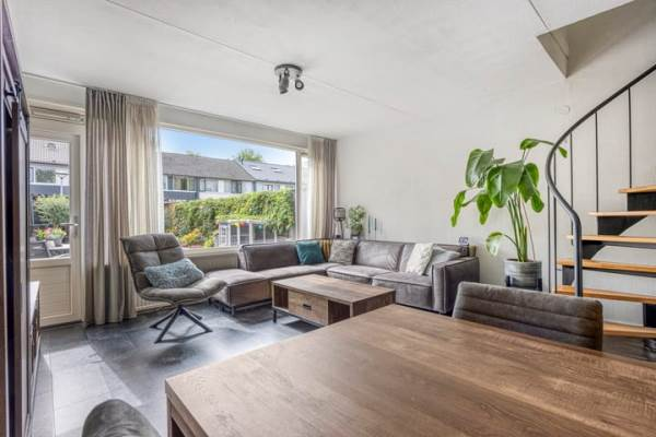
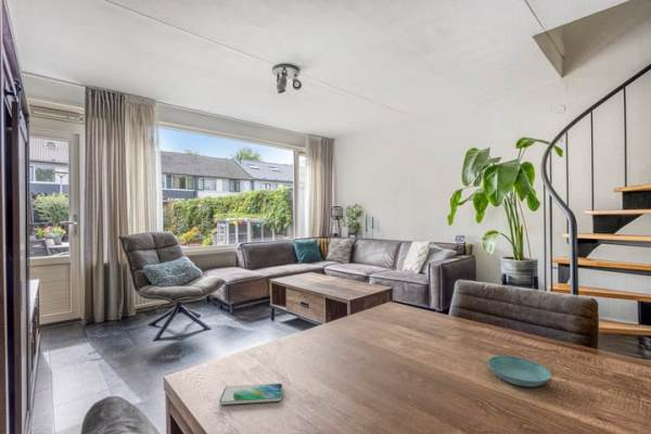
+ saucer (518, 371)
+ smartphone (252, 393)
